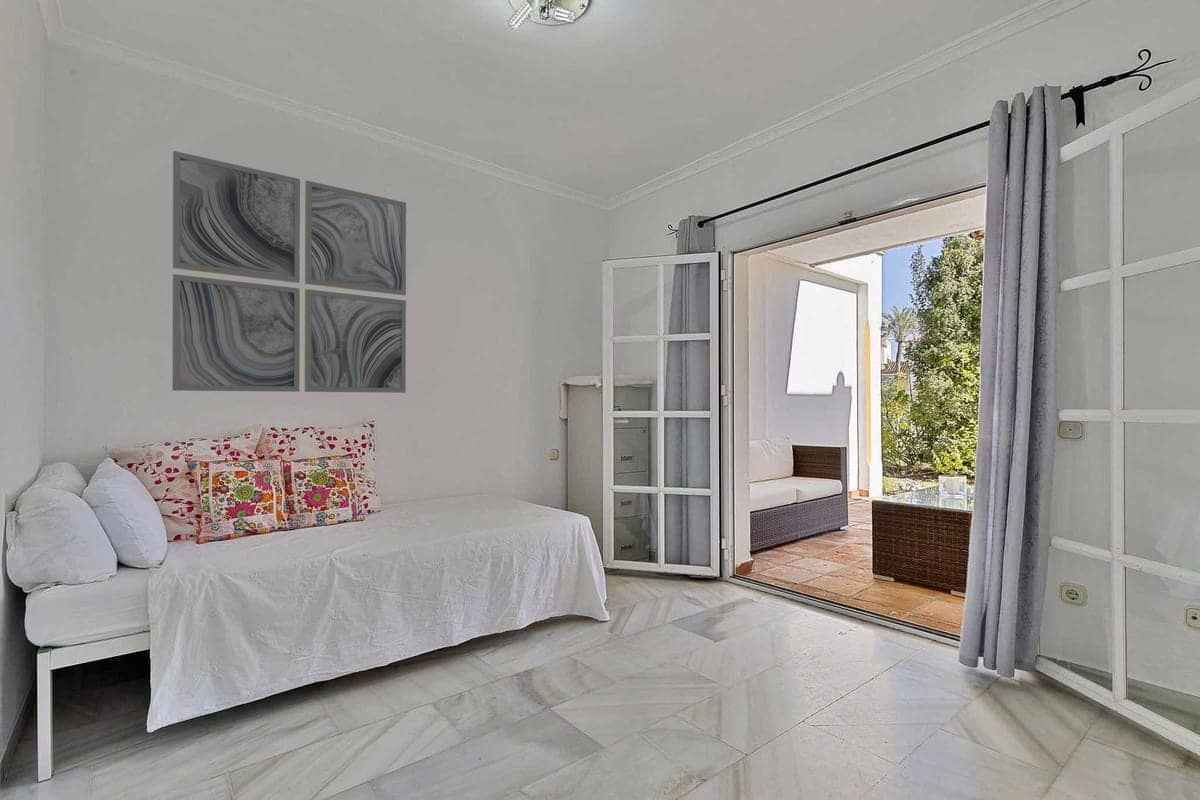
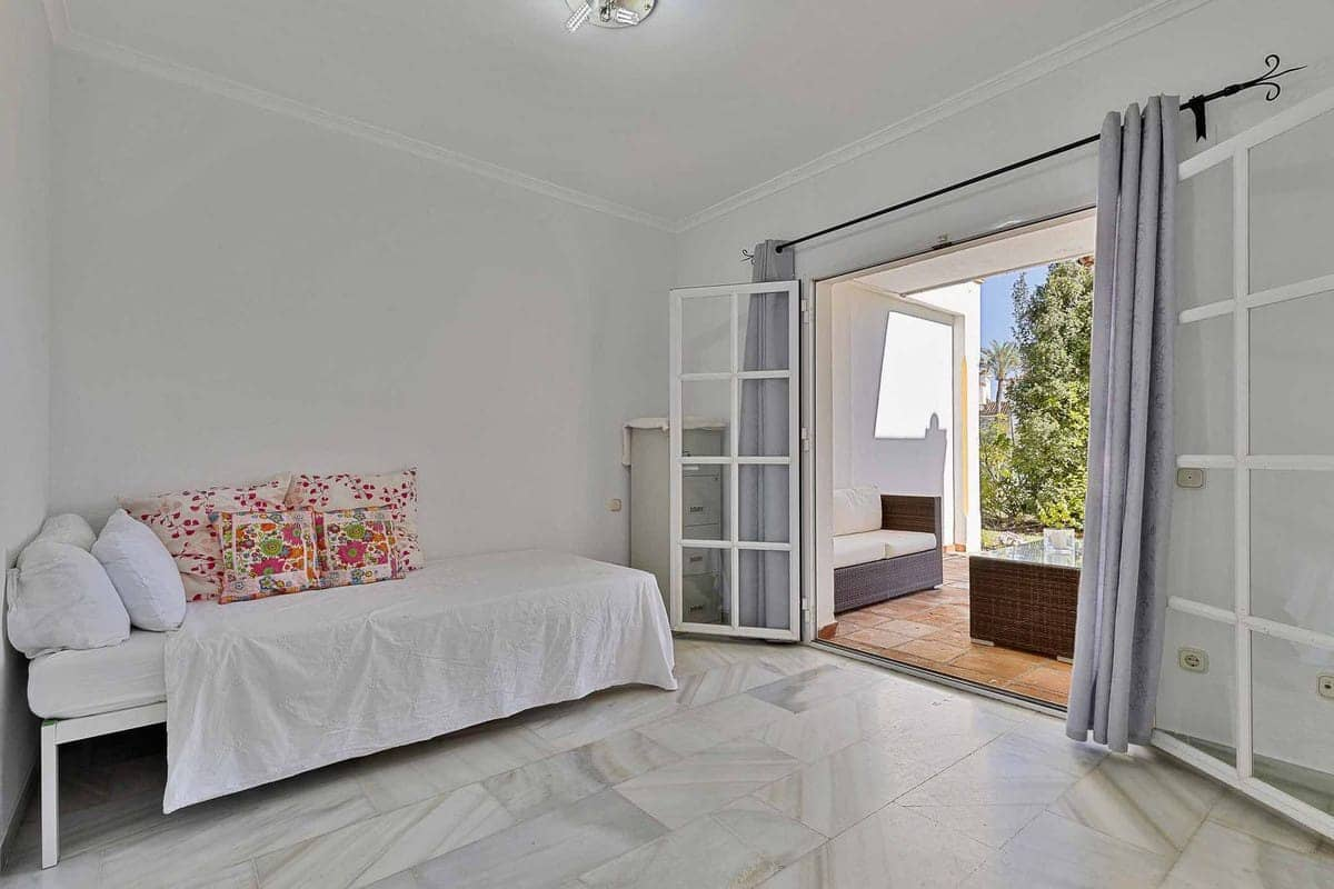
- wall art (299, 288)
